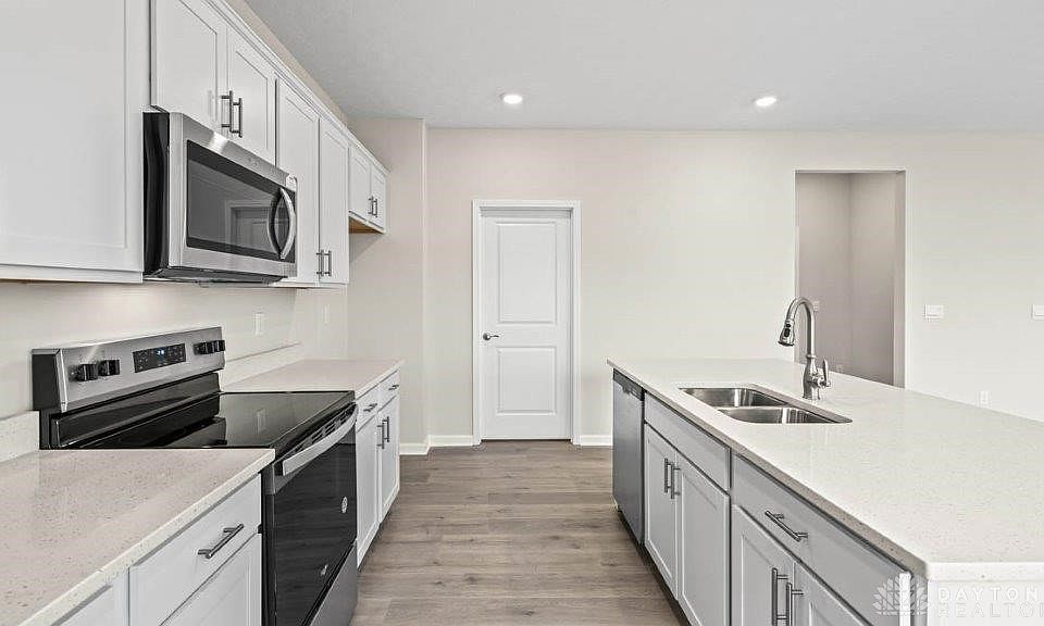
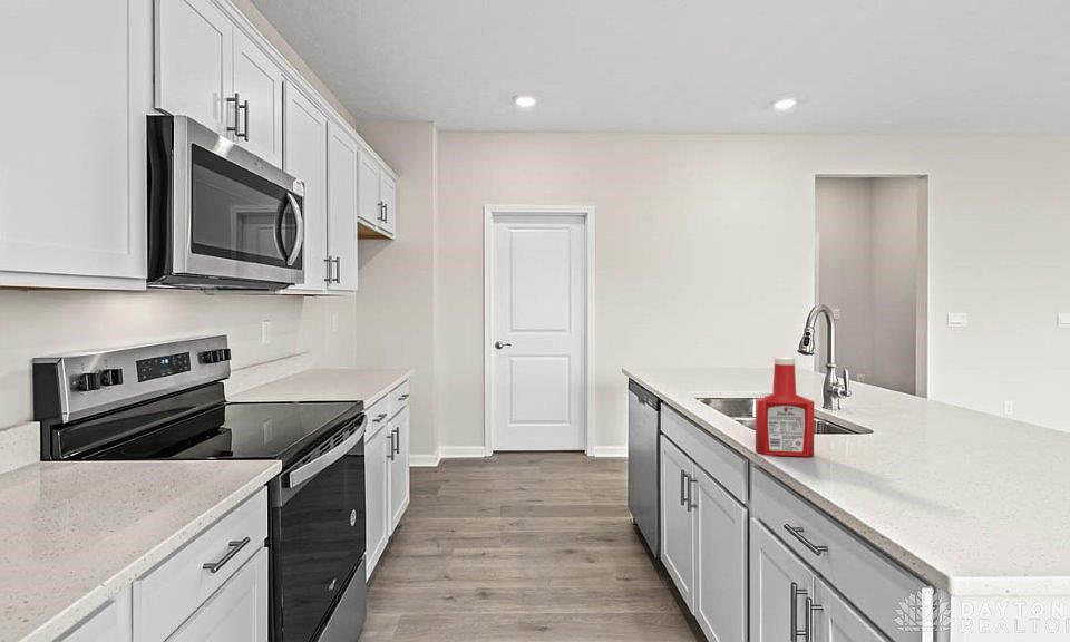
+ soap bottle (784, 405)
